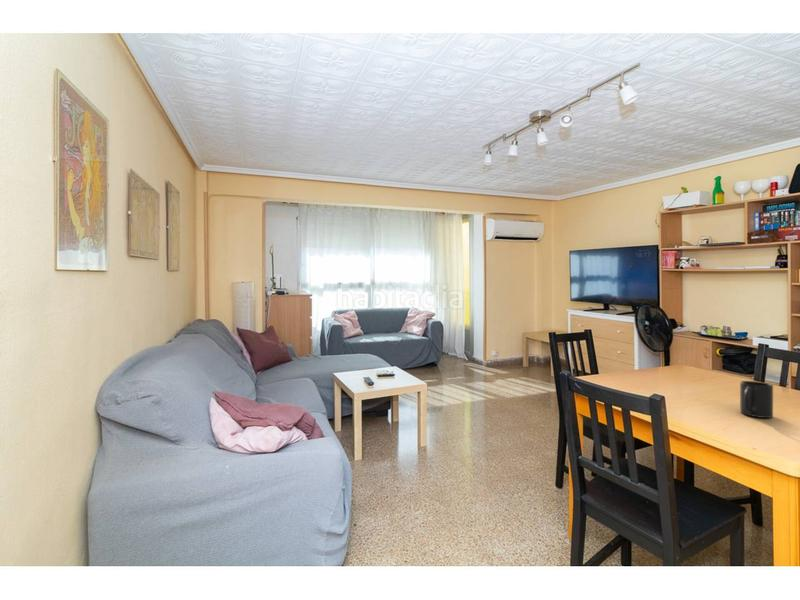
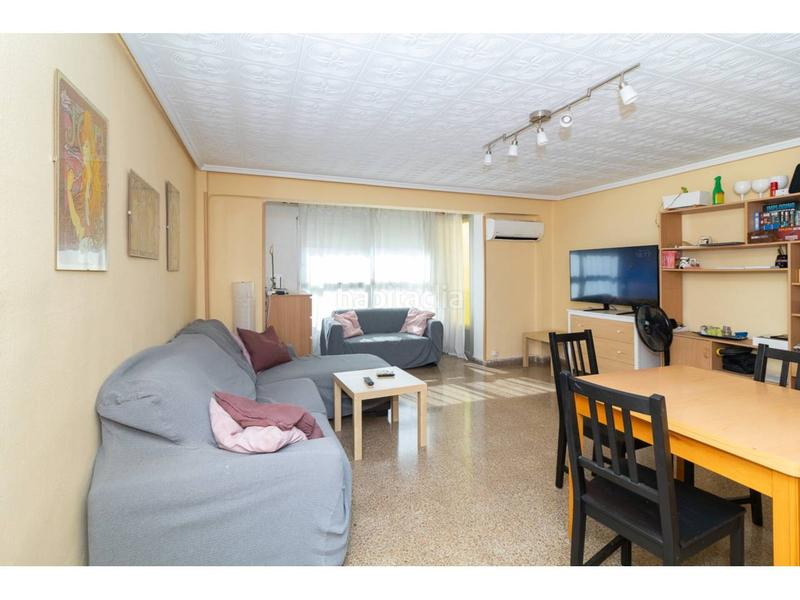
- mug (754, 399)
